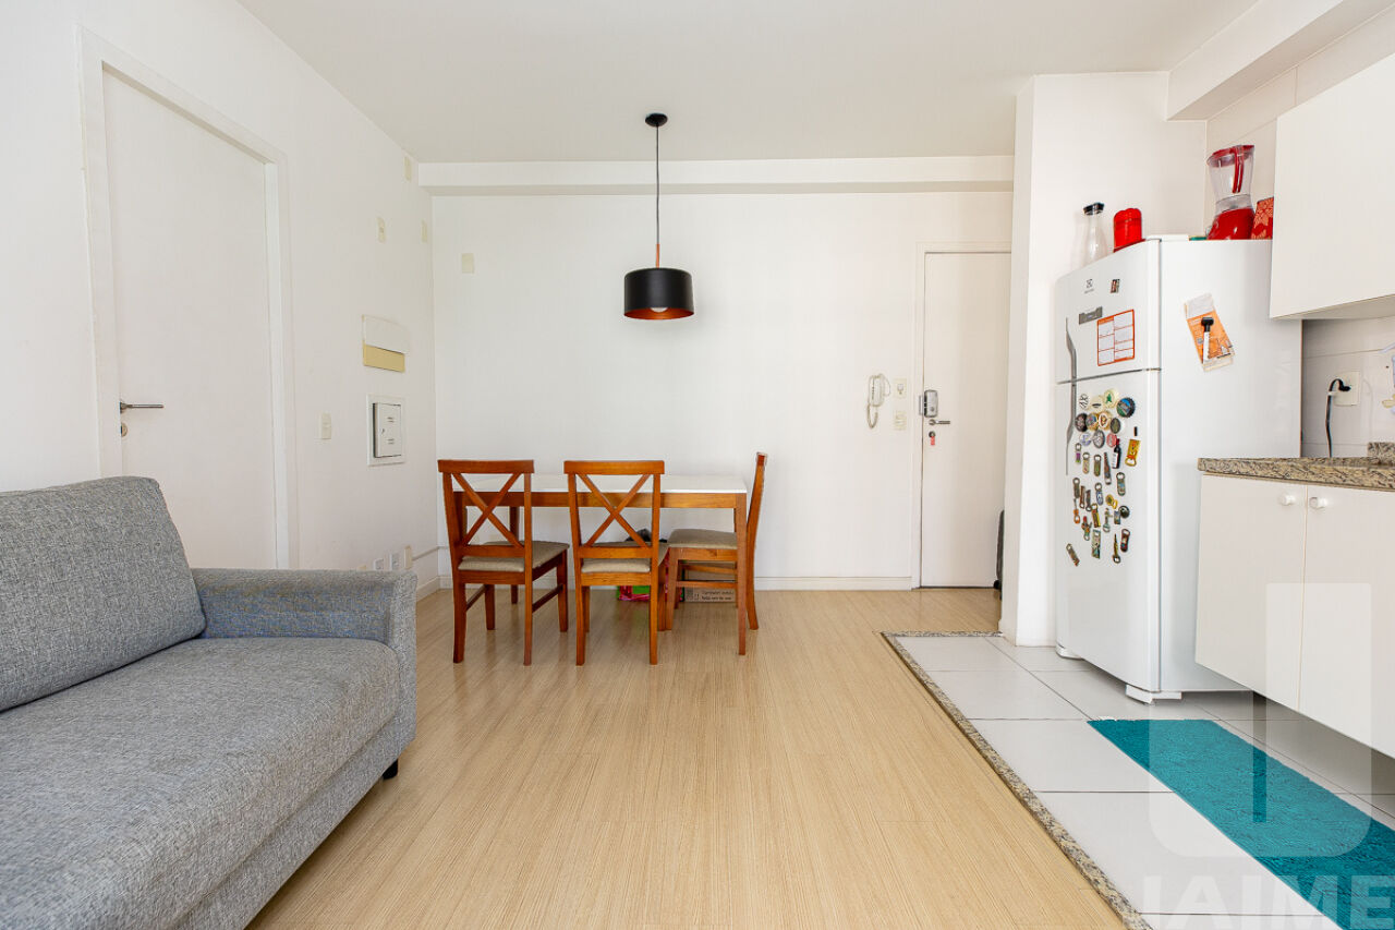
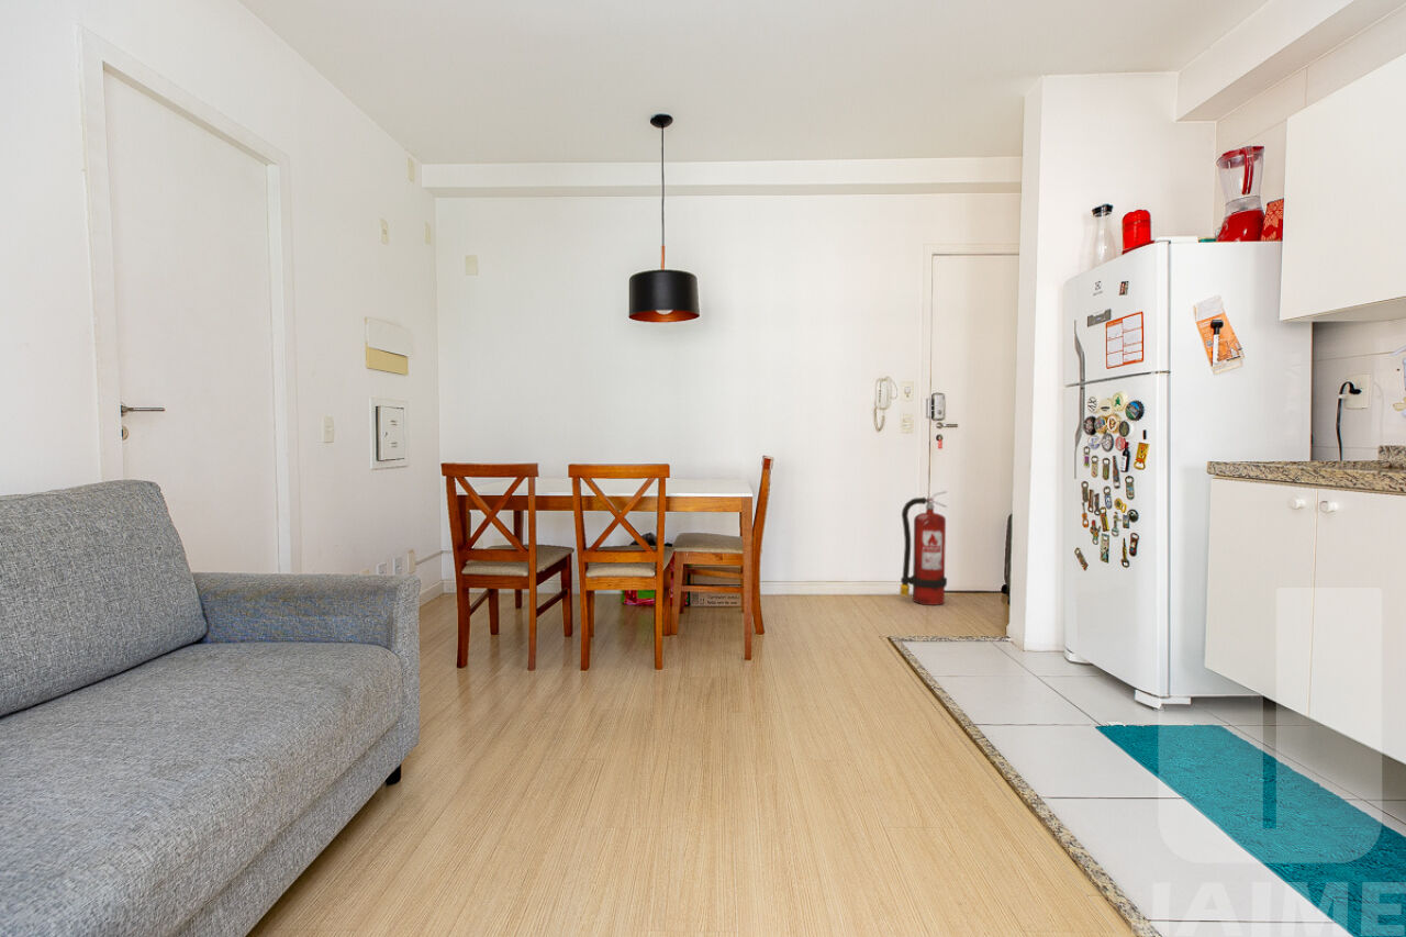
+ fire extinguisher (924, 546)
